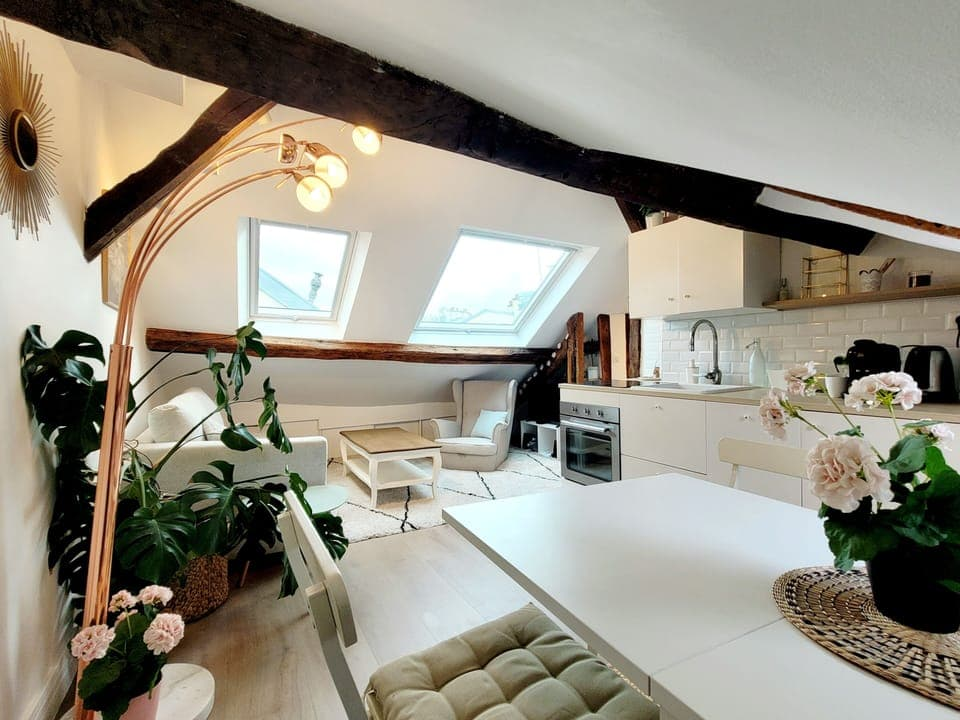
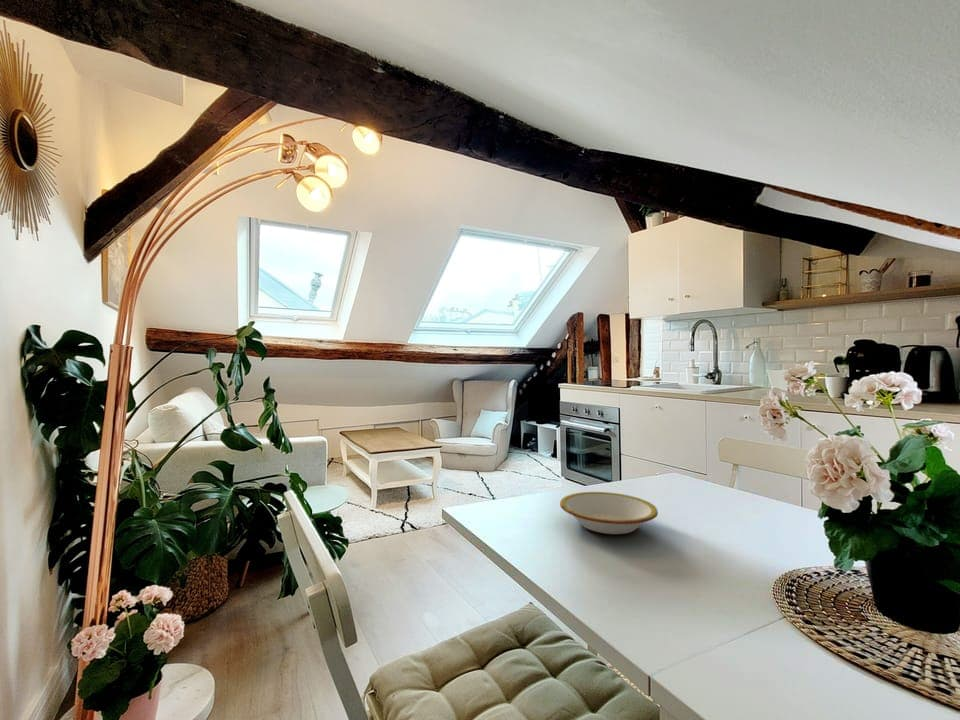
+ bowl (607, 514)
